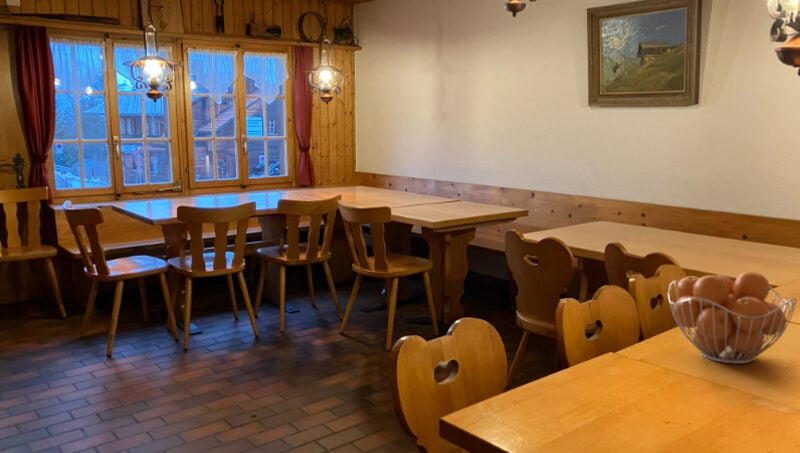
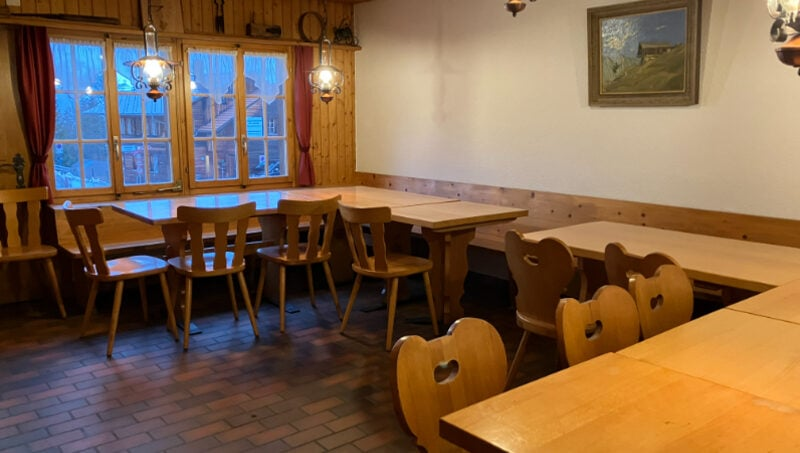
- fruit basket (729, 314)
